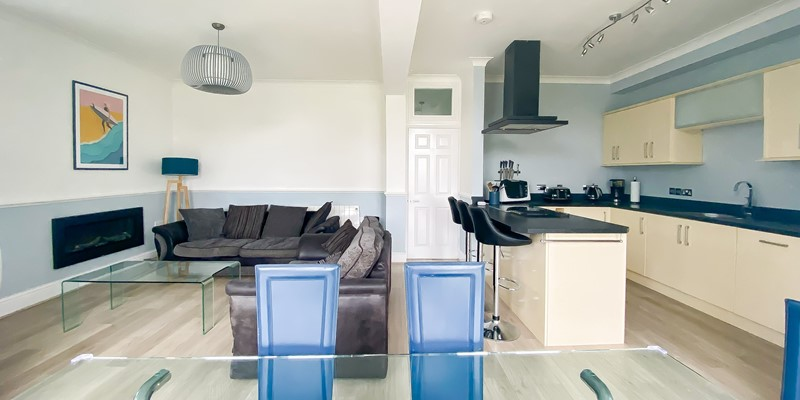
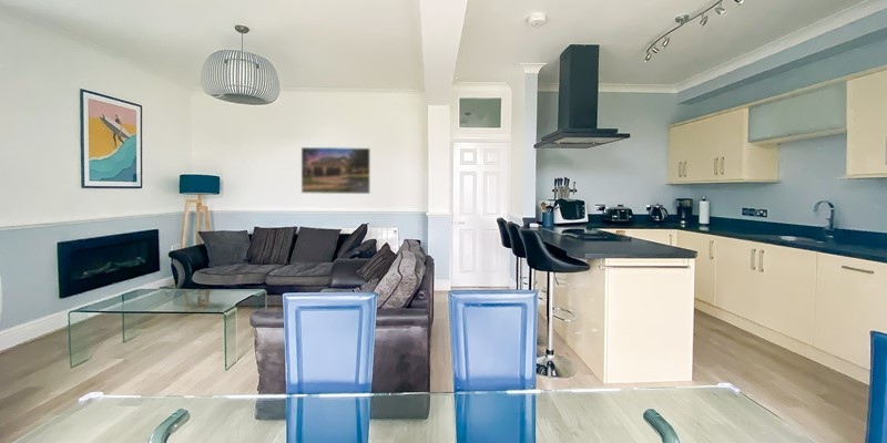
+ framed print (335, 171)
